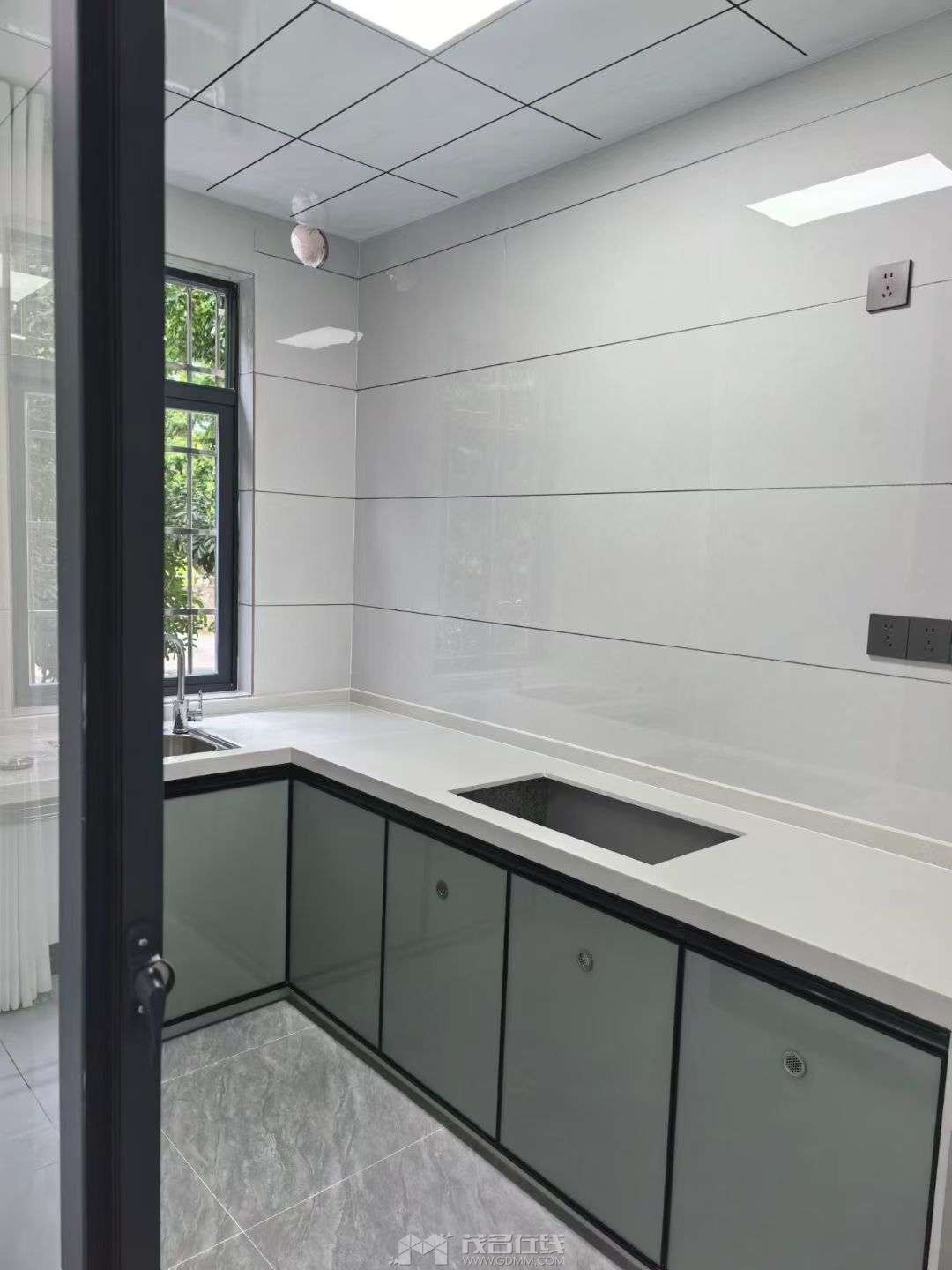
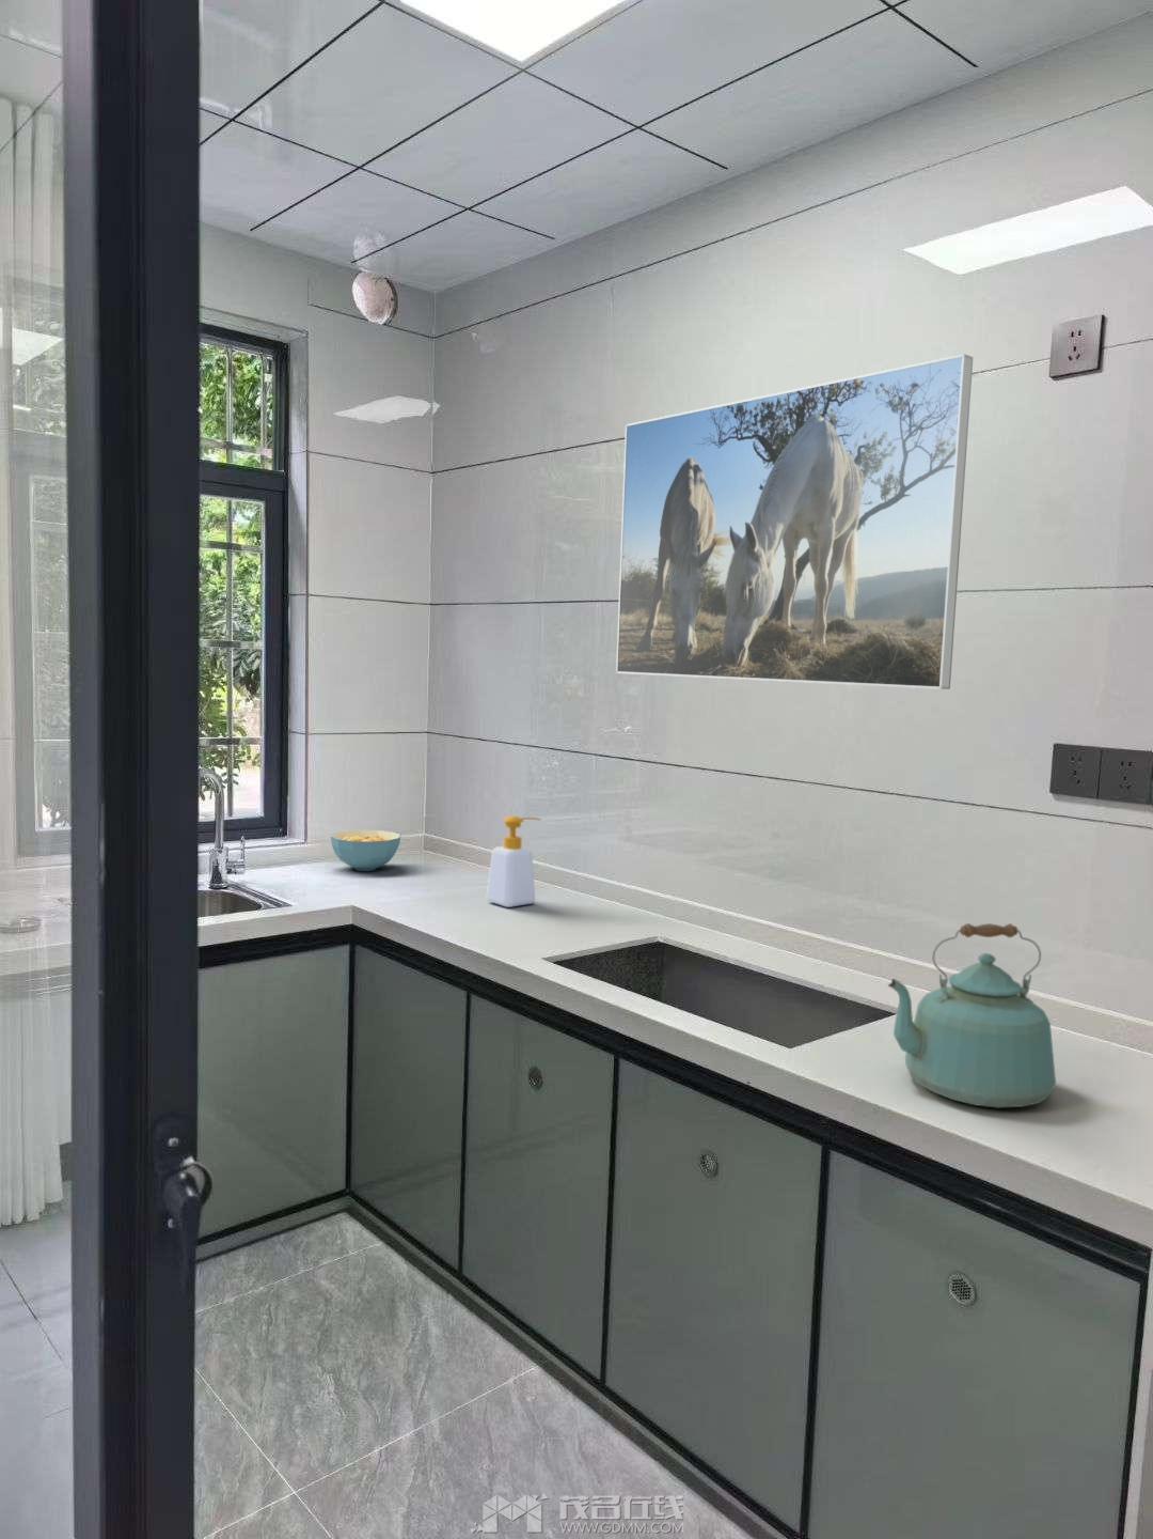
+ cereal bowl (365, 852)
+ kettle (969, 1005)
+ soap bottle (518, 858)
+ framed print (767, 539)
